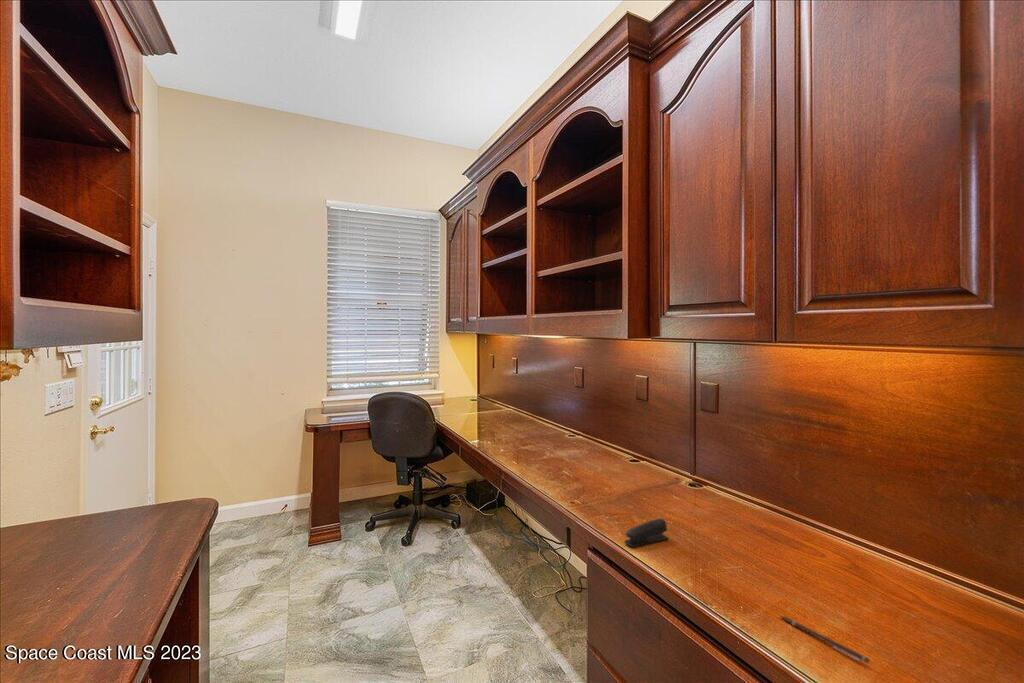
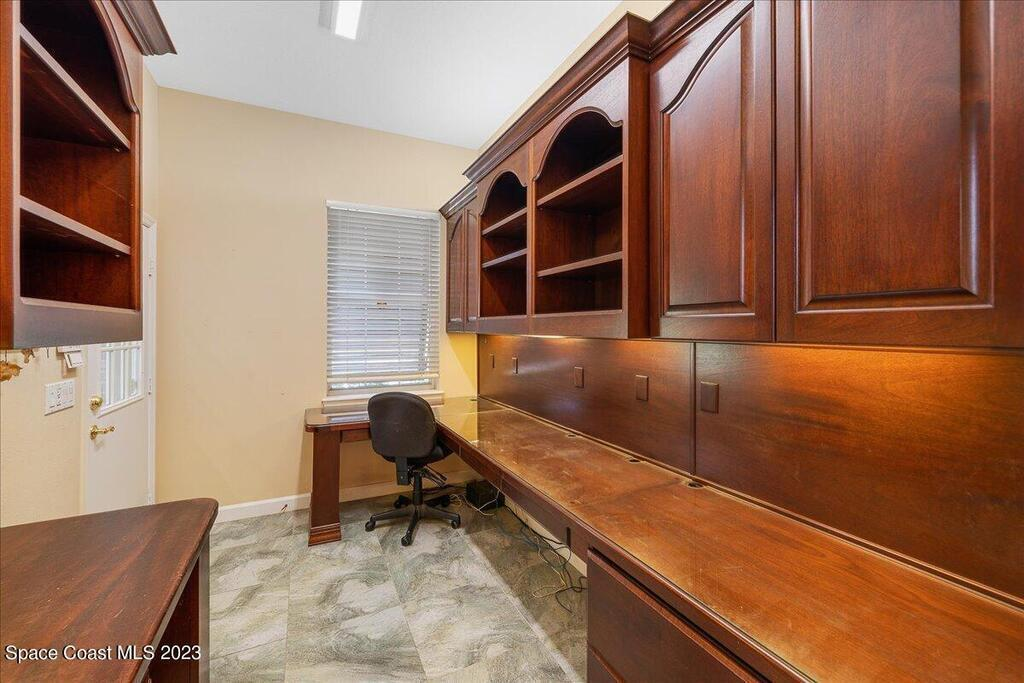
- pen (820, 636)
- stapler (646, 531)
